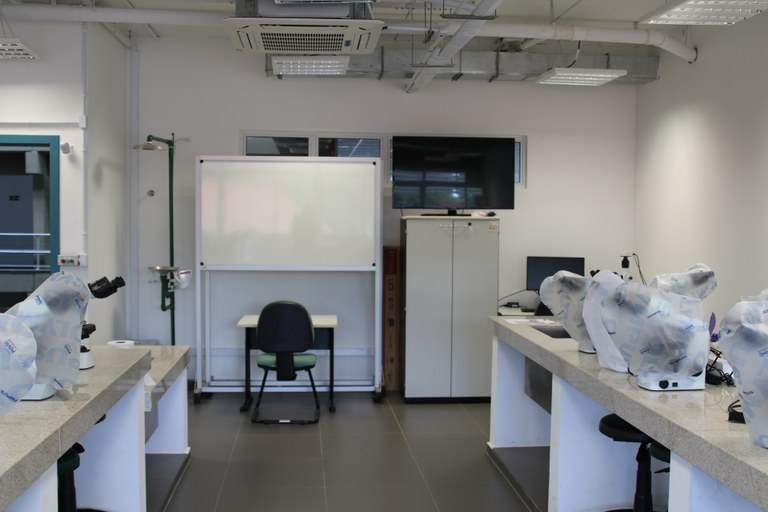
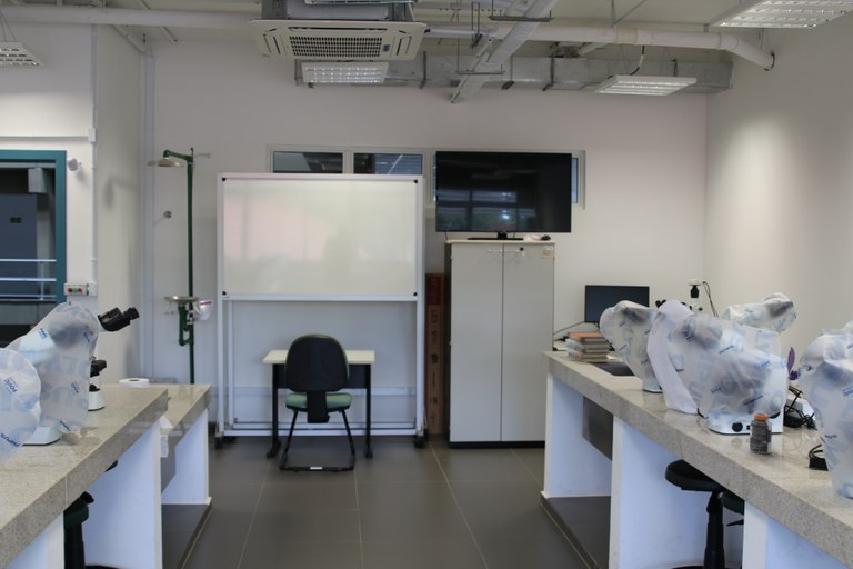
+ pill bottle (761, 432)
+ book stack (588, 347)
